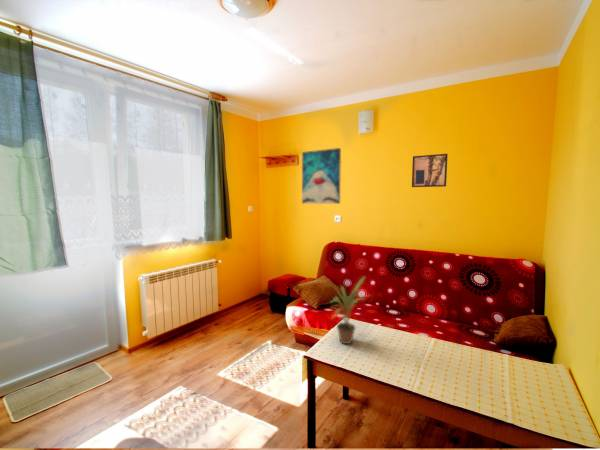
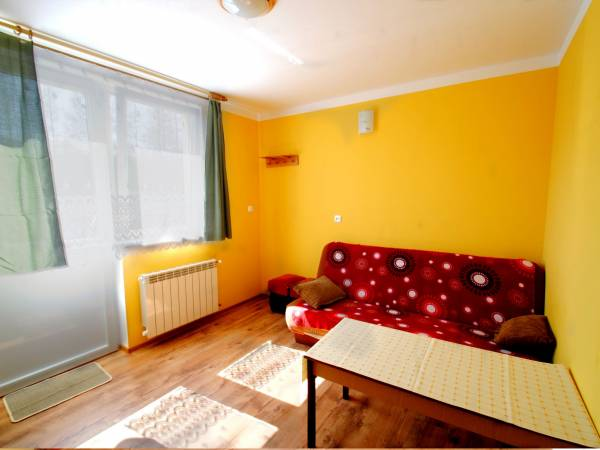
- wall art (320, 177)
- potted plant (348, 312)
- wall art (429, 171)
